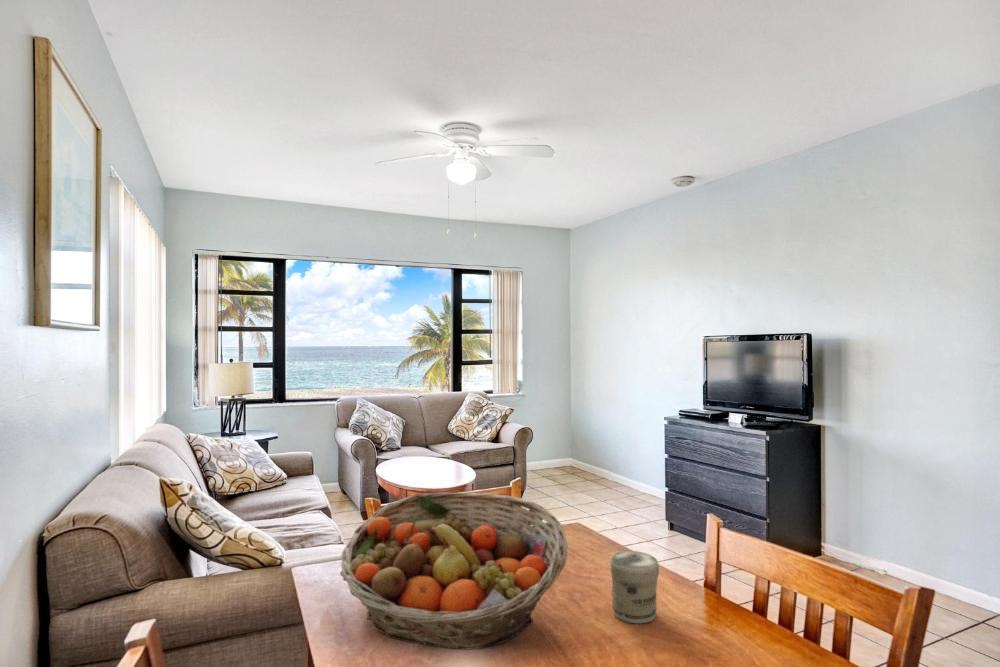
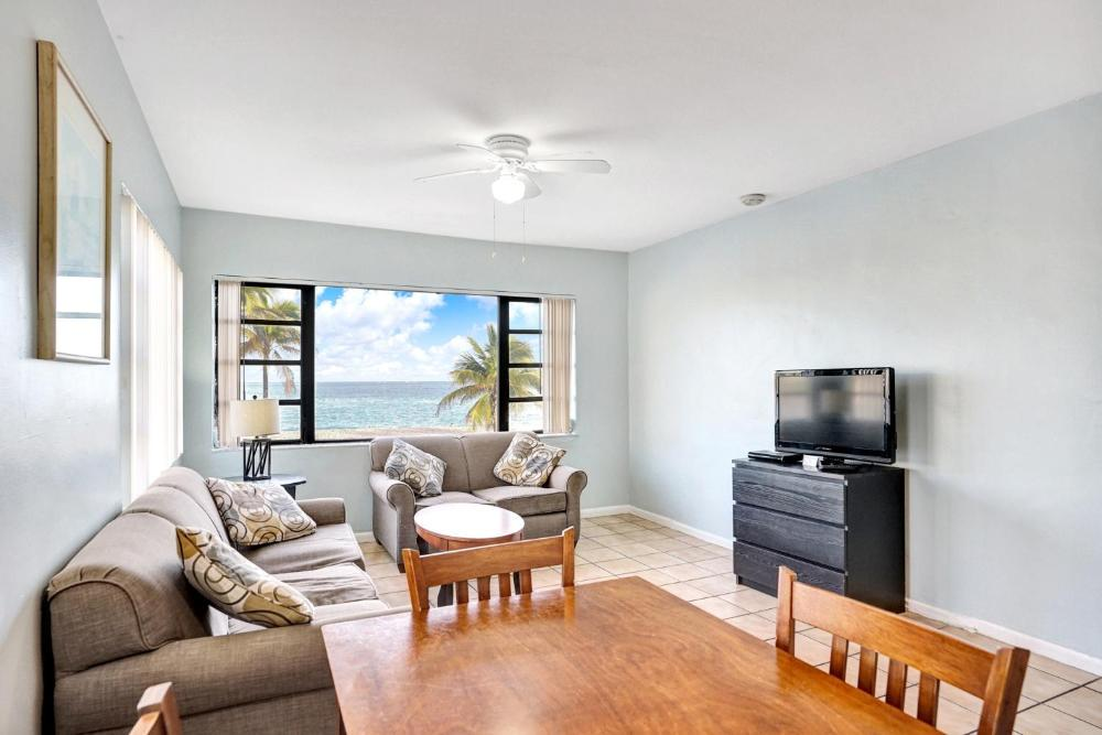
- fruit basket (453, 562)
- jar (634, 586)
